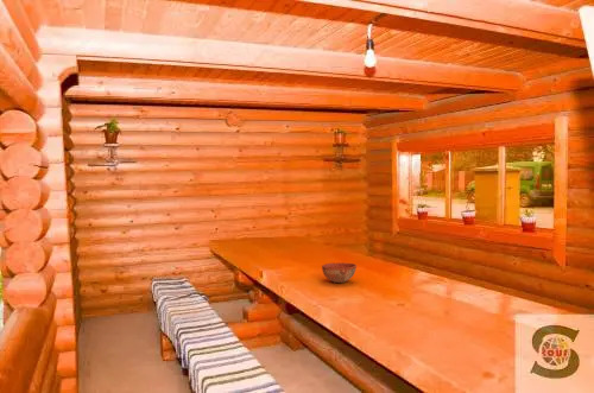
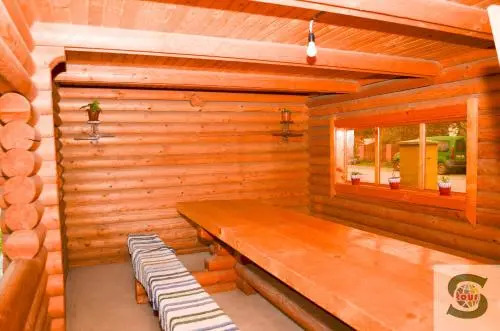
- bowl (339, 273)
